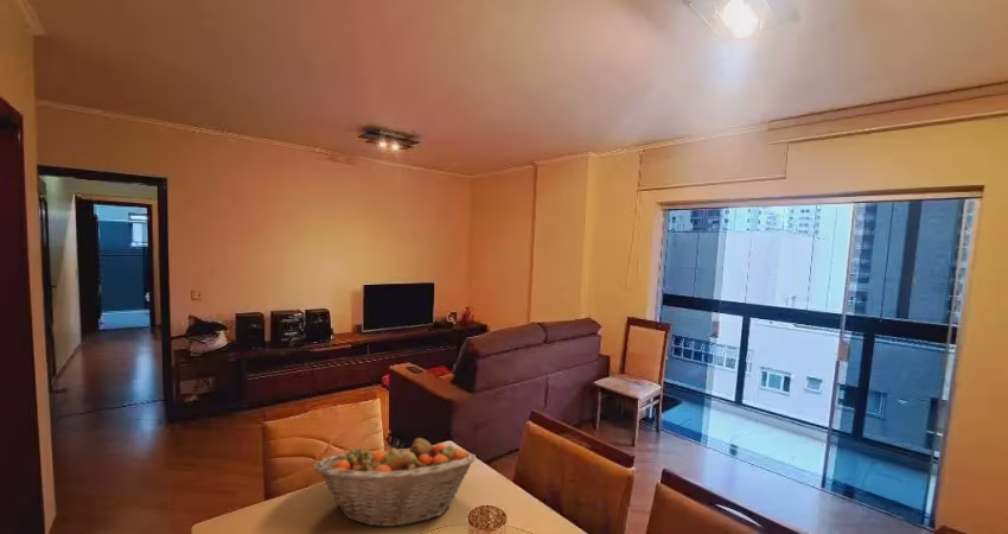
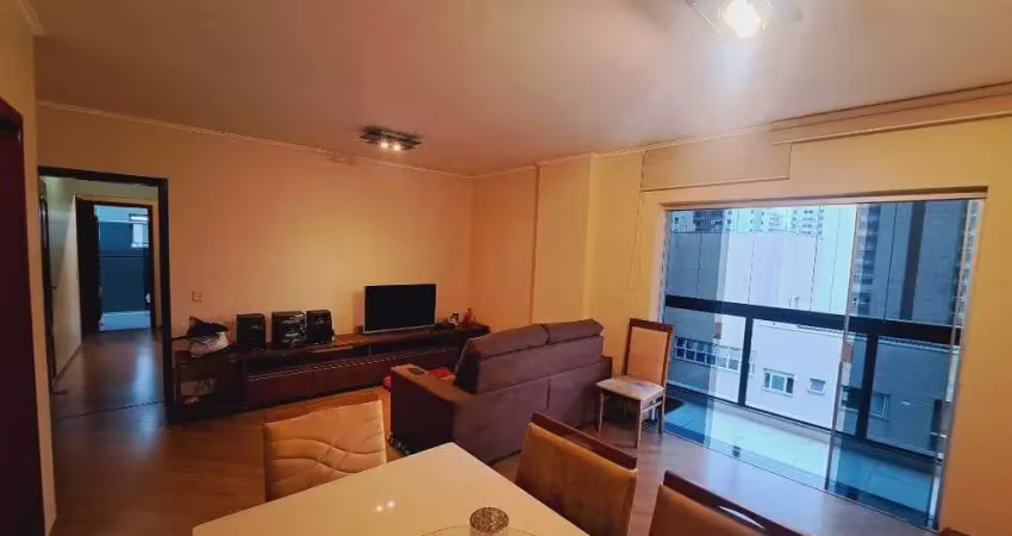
- fruit basket (397, 471)
